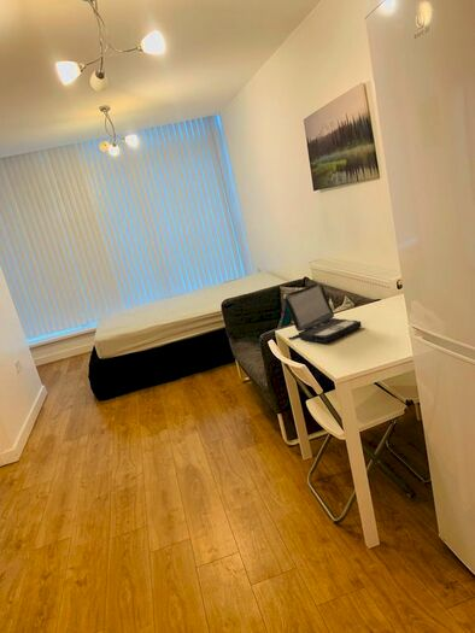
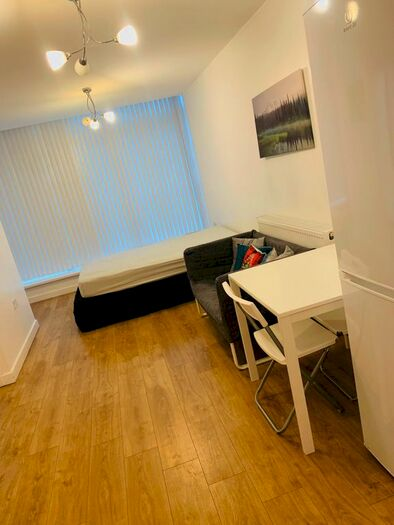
- laptop (319, 311)
